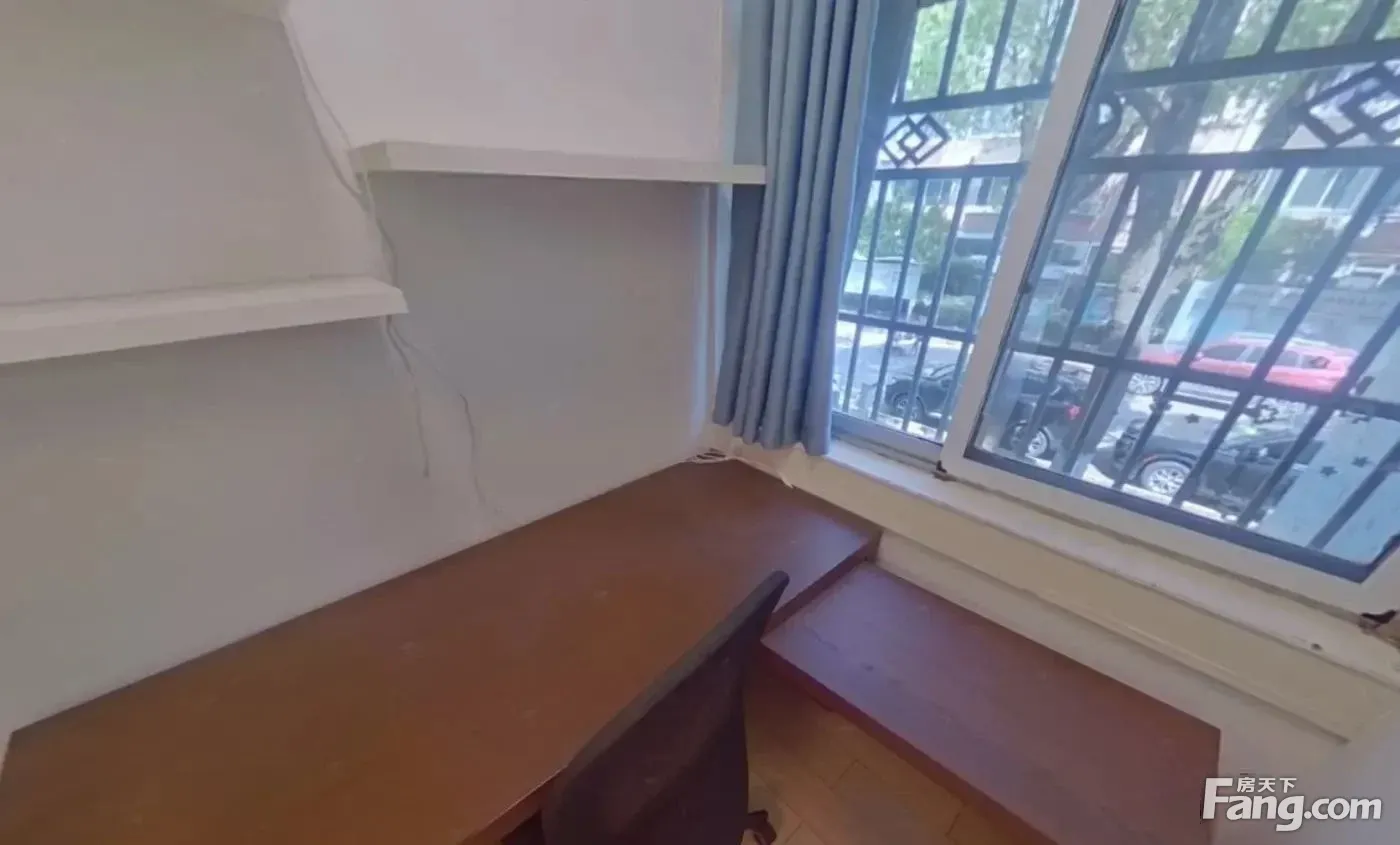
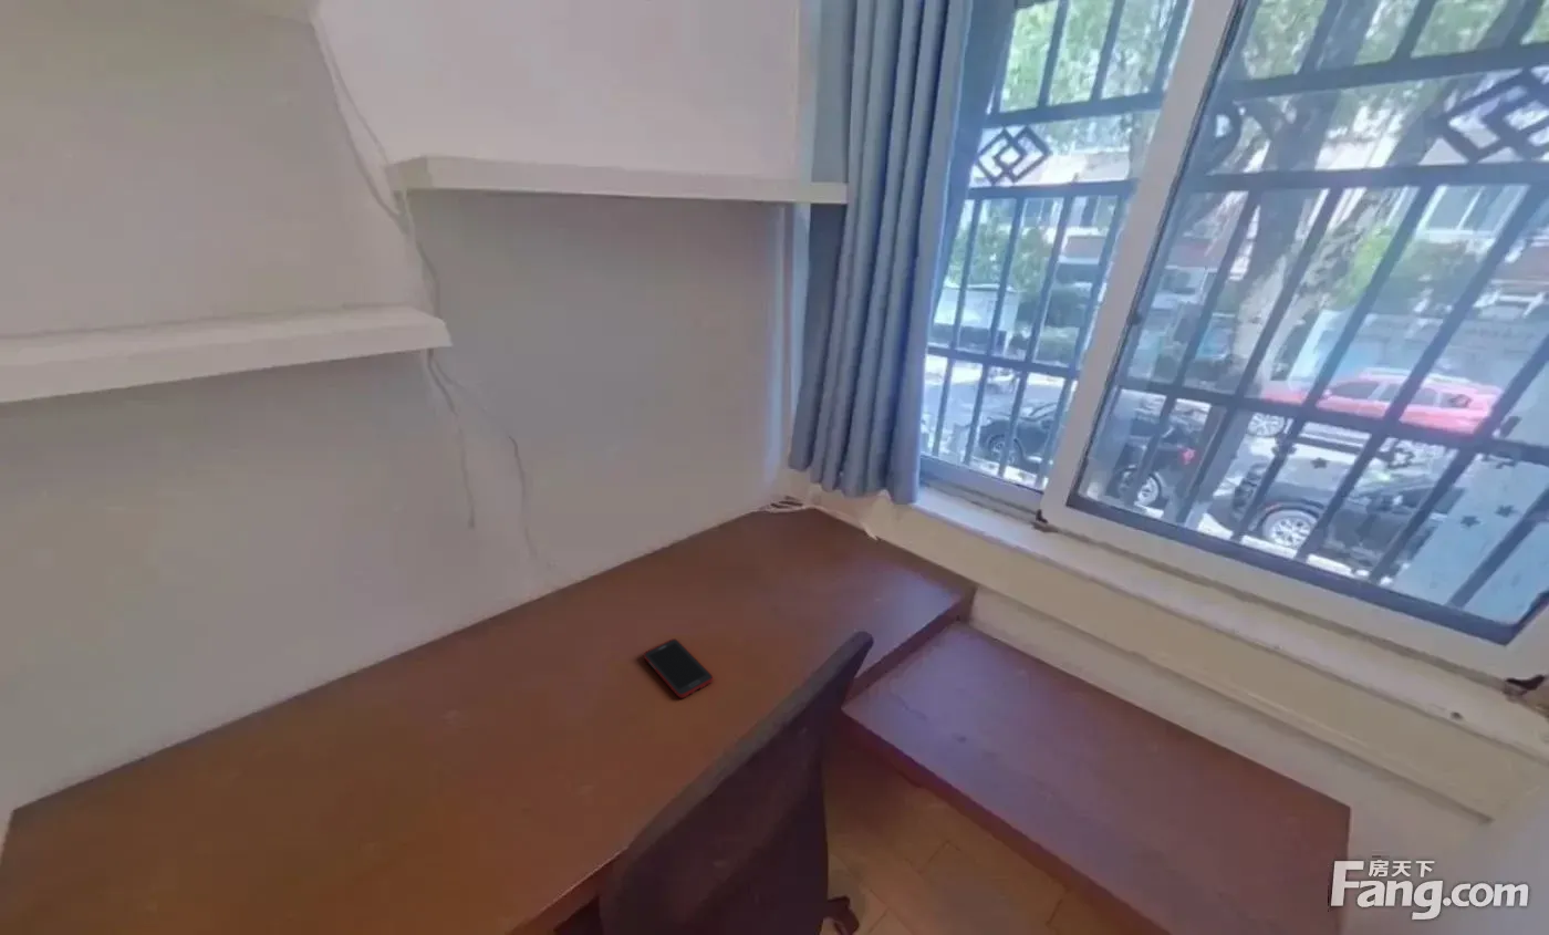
+ cell phone (677, 666)
